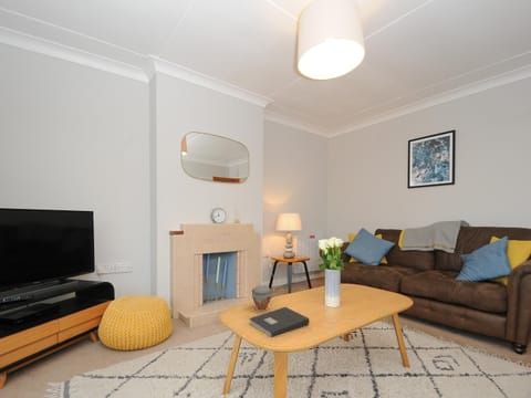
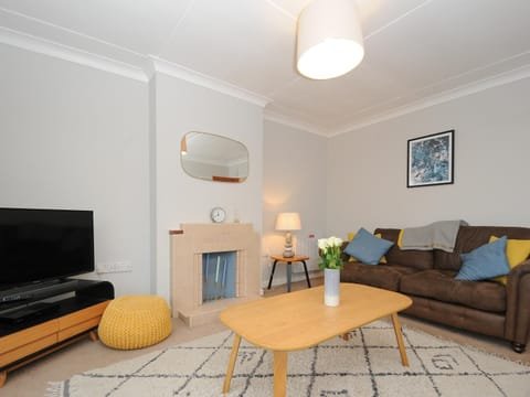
- jar (261, 297)
- book (279, 321)
